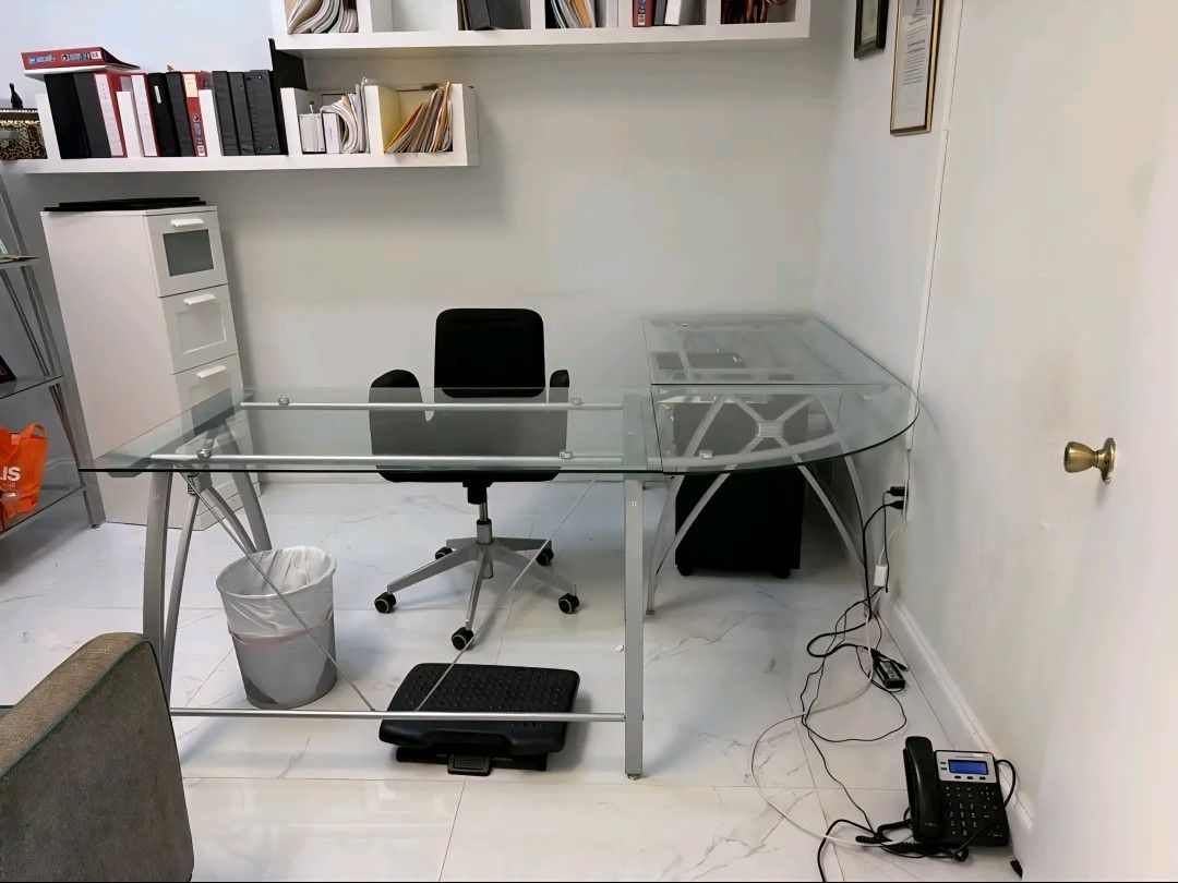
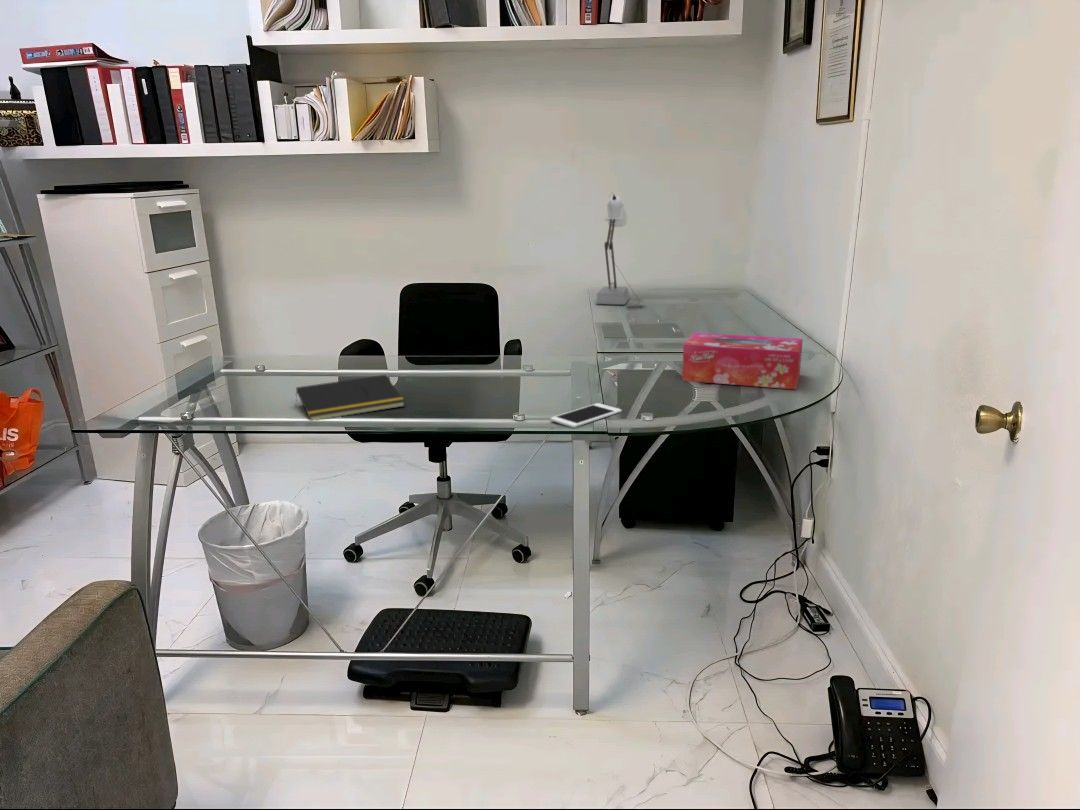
+ cell phone (586, 414)
+ desk lamp (613, 251)
+ notepad (350, 396)
+ tissue box (742, 359)
